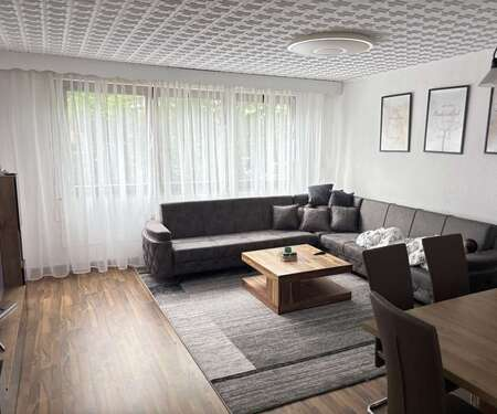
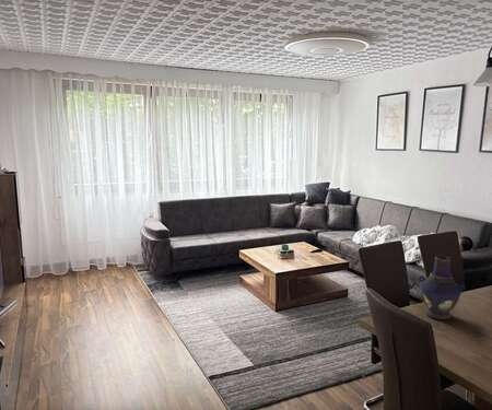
+ vase (440, 285)
